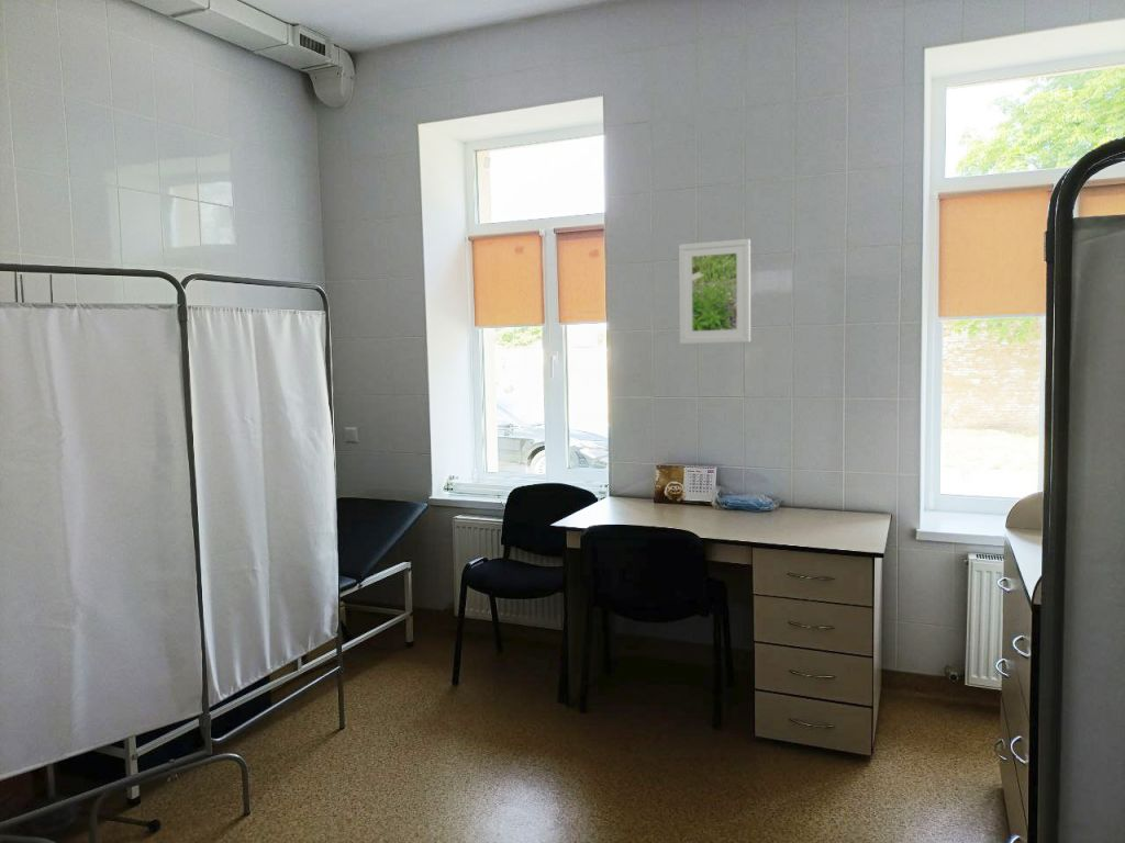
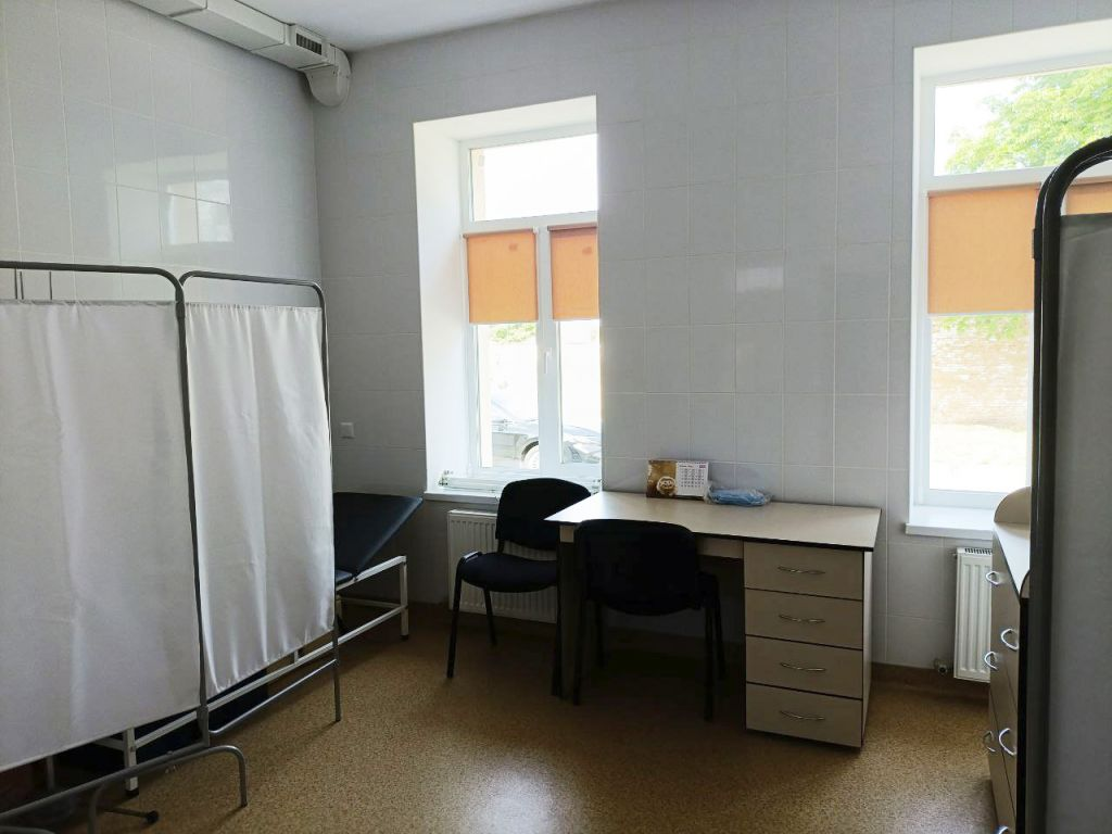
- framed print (714, 292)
